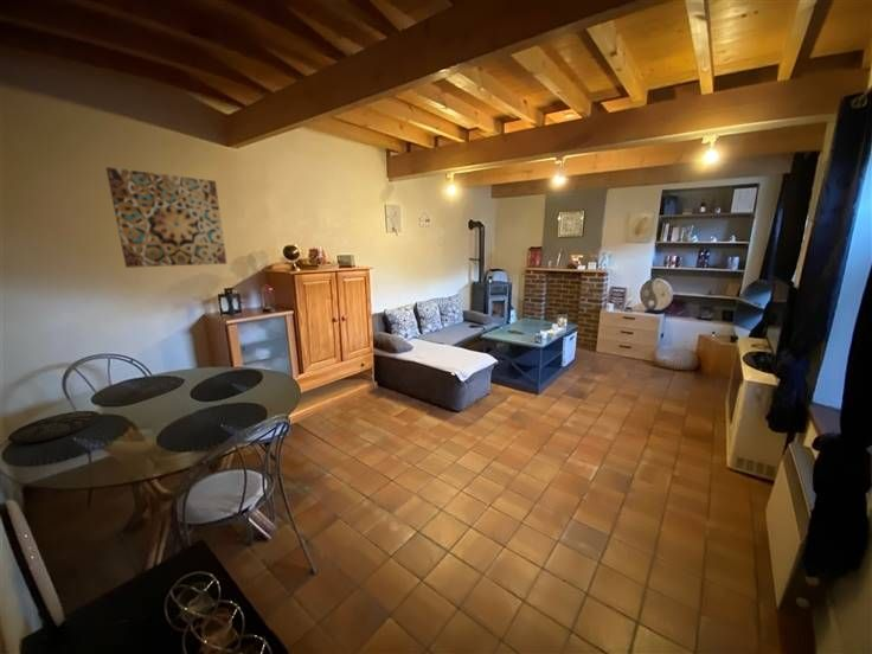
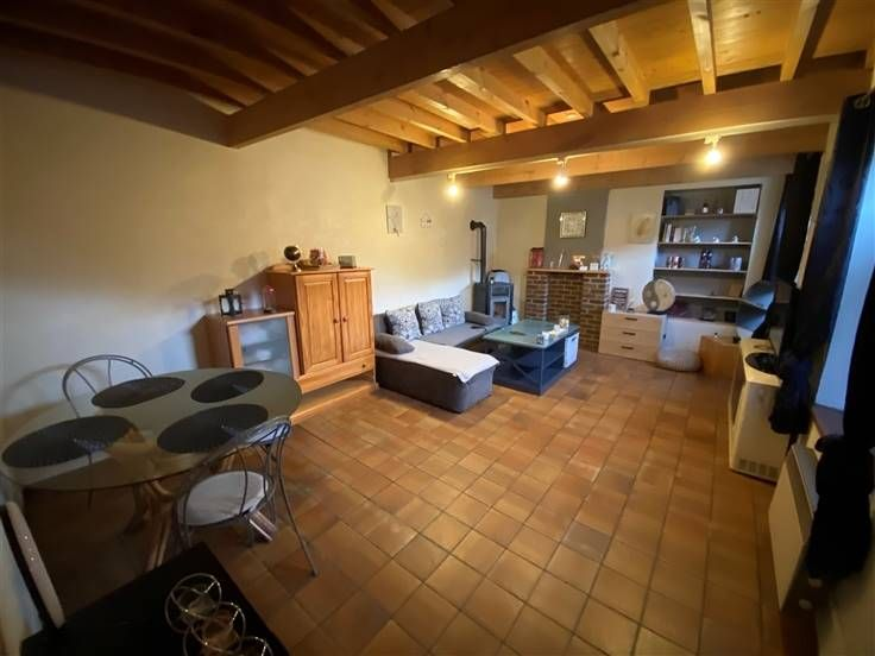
- wall art (173, 220)
- plate (56, 422)
